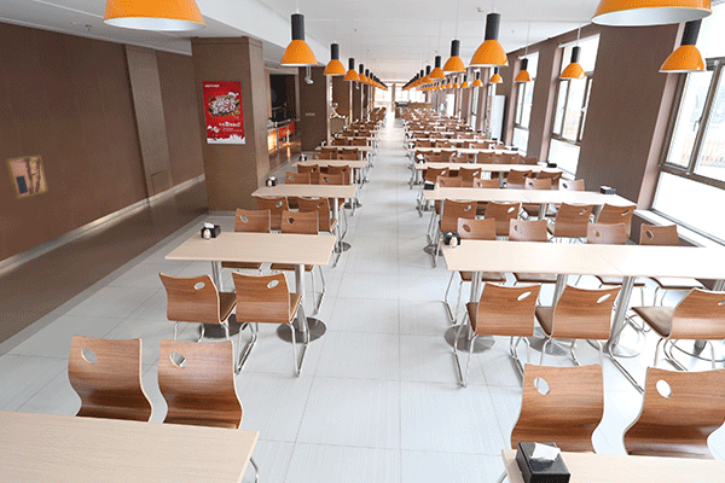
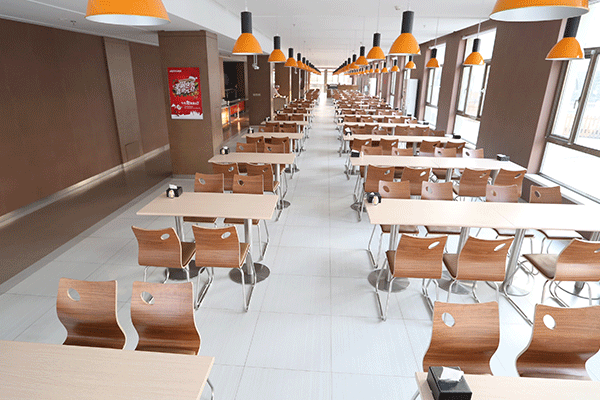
- wall art (28, 175)
